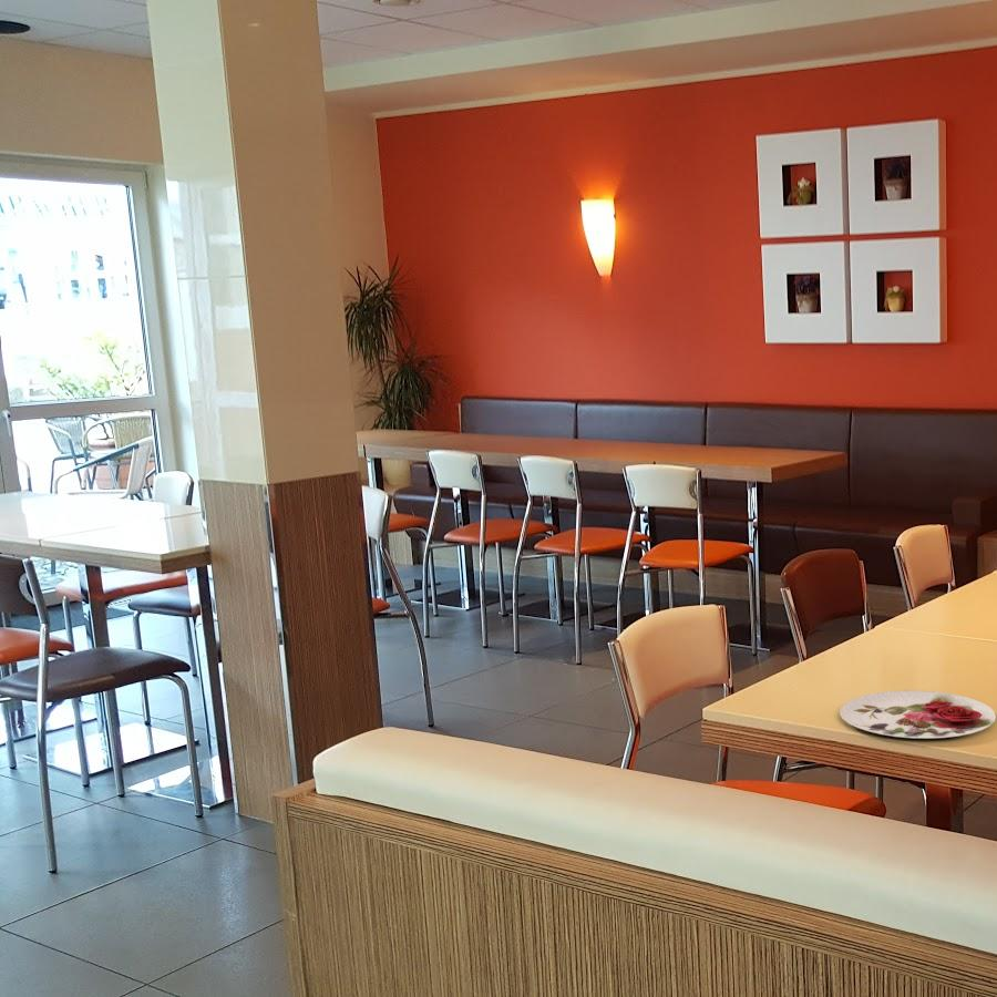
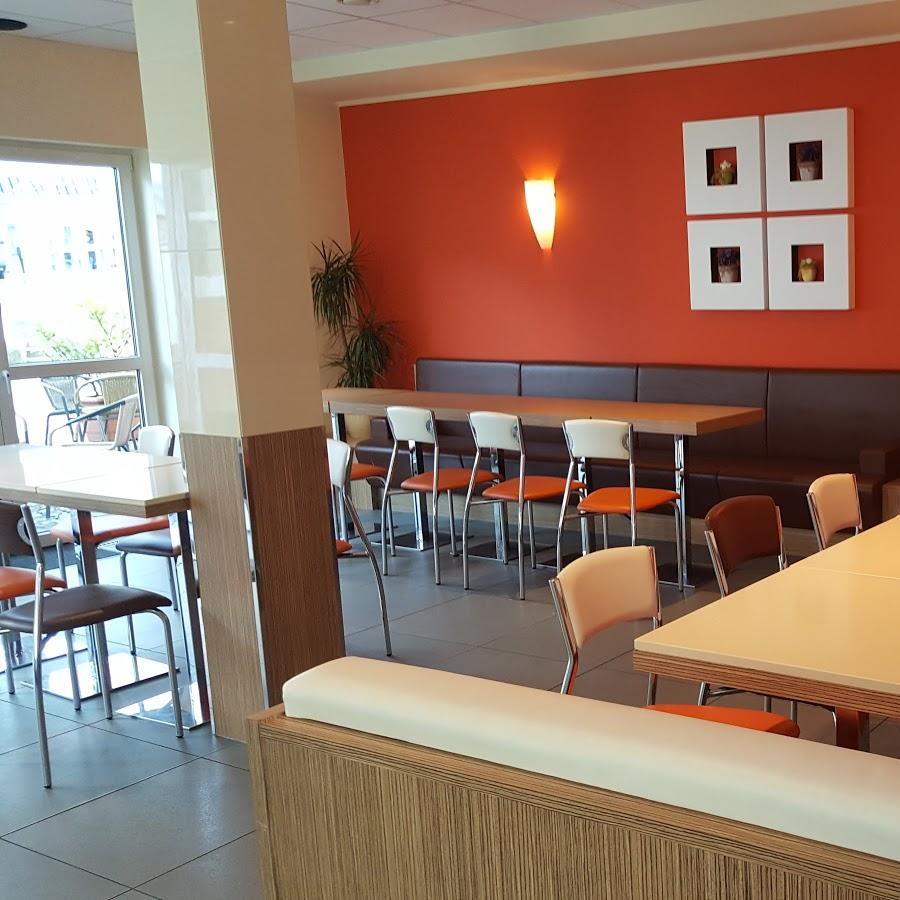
- plate (916, 711)
